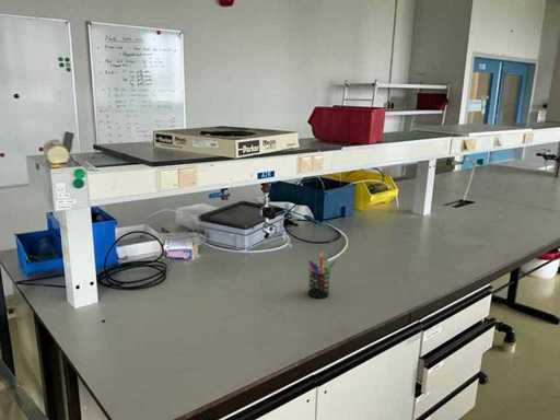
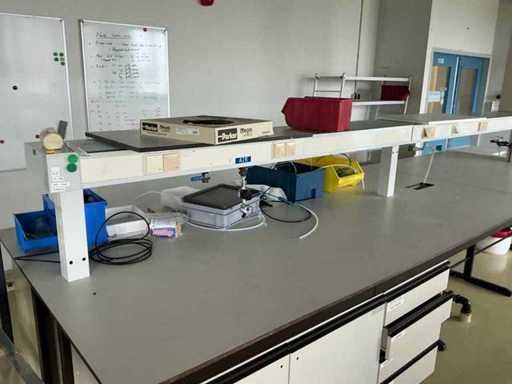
- pen holder (322, 273)
